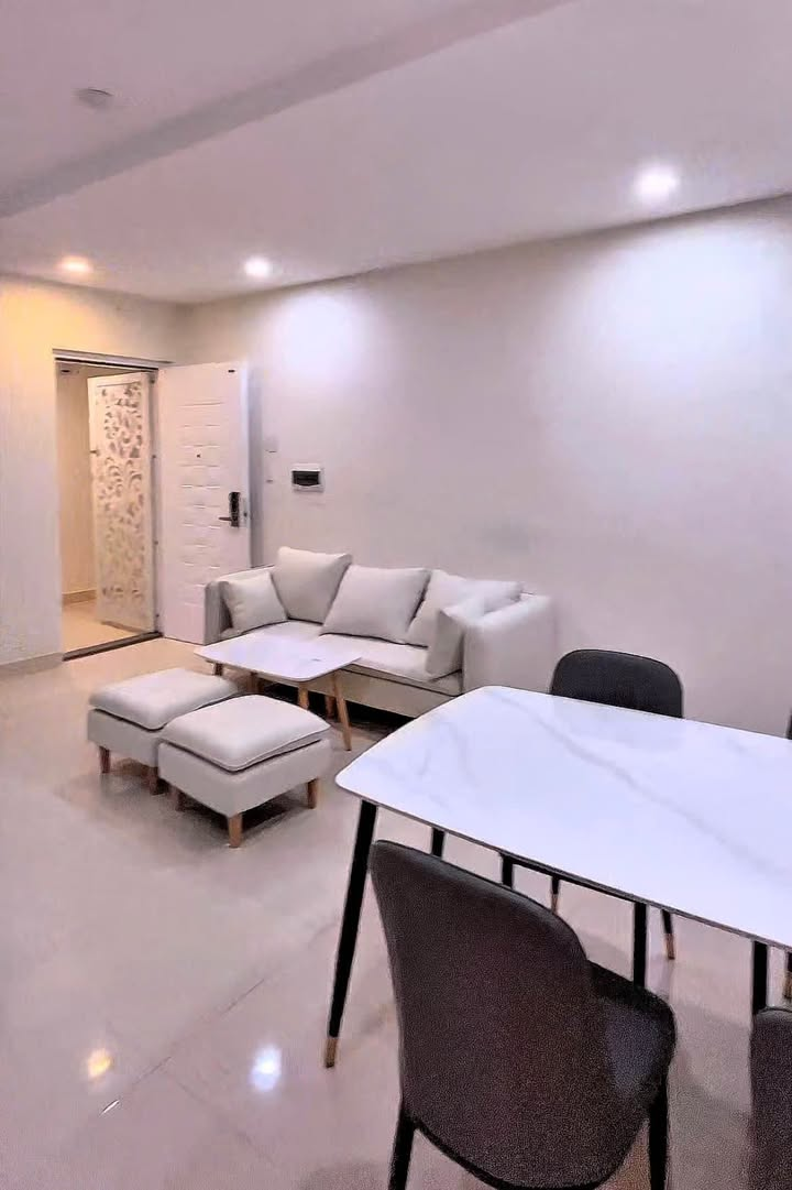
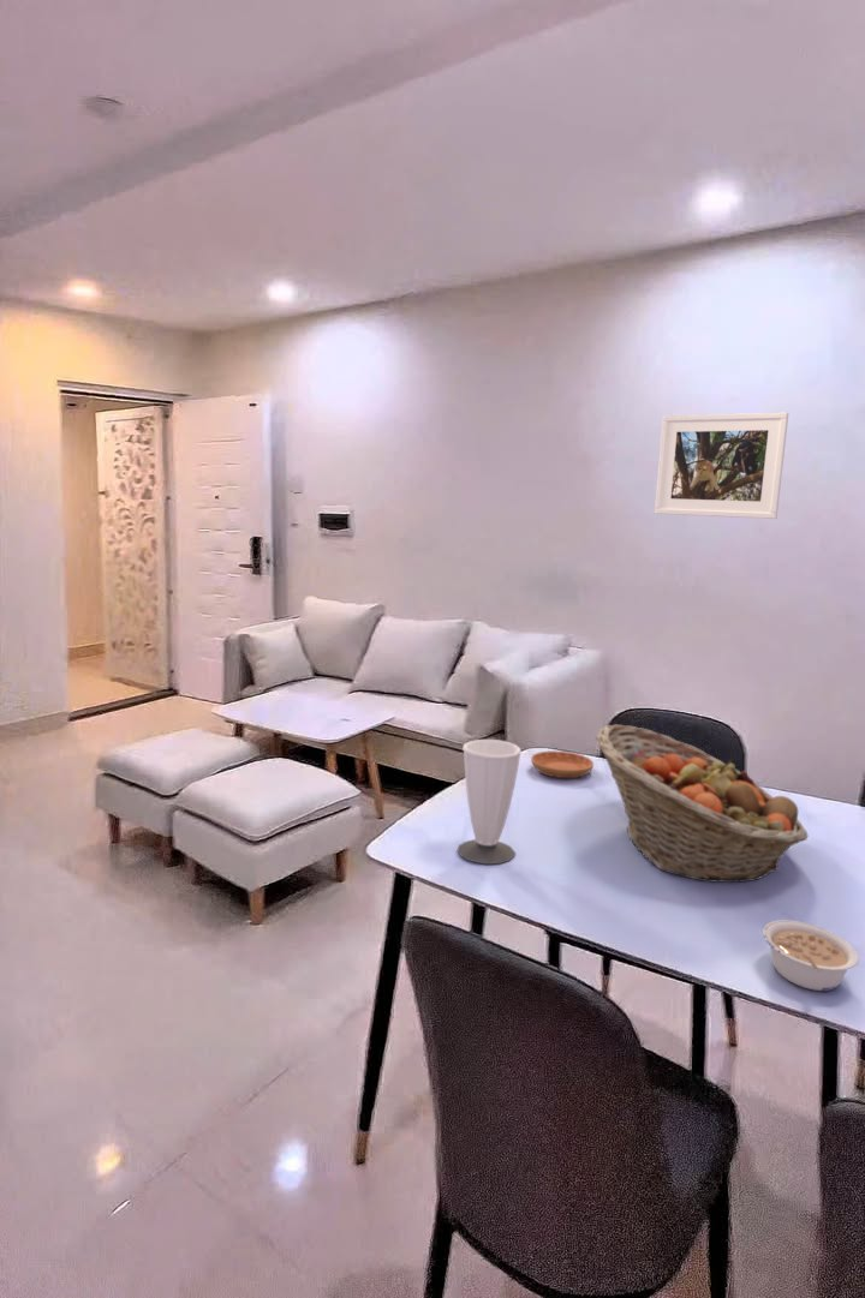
+ legume (810, 957)
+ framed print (717, 465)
+ saucer (561, 765)
+ fruit basket (693, 795)
+ cup (488, 800)
